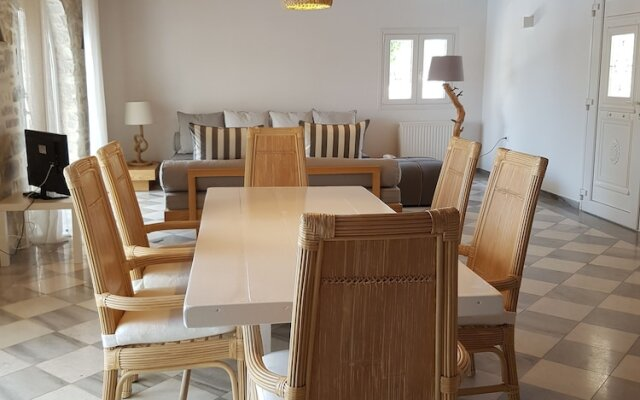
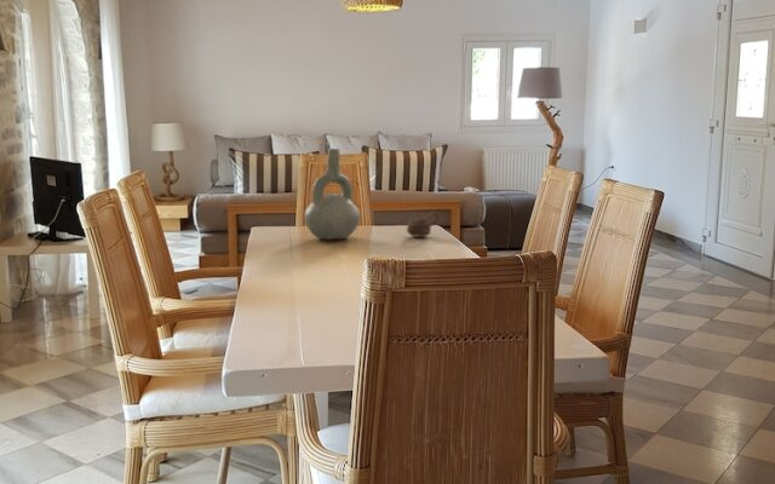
+ cup (421, 224)
+ decorative vase (332, 194)
